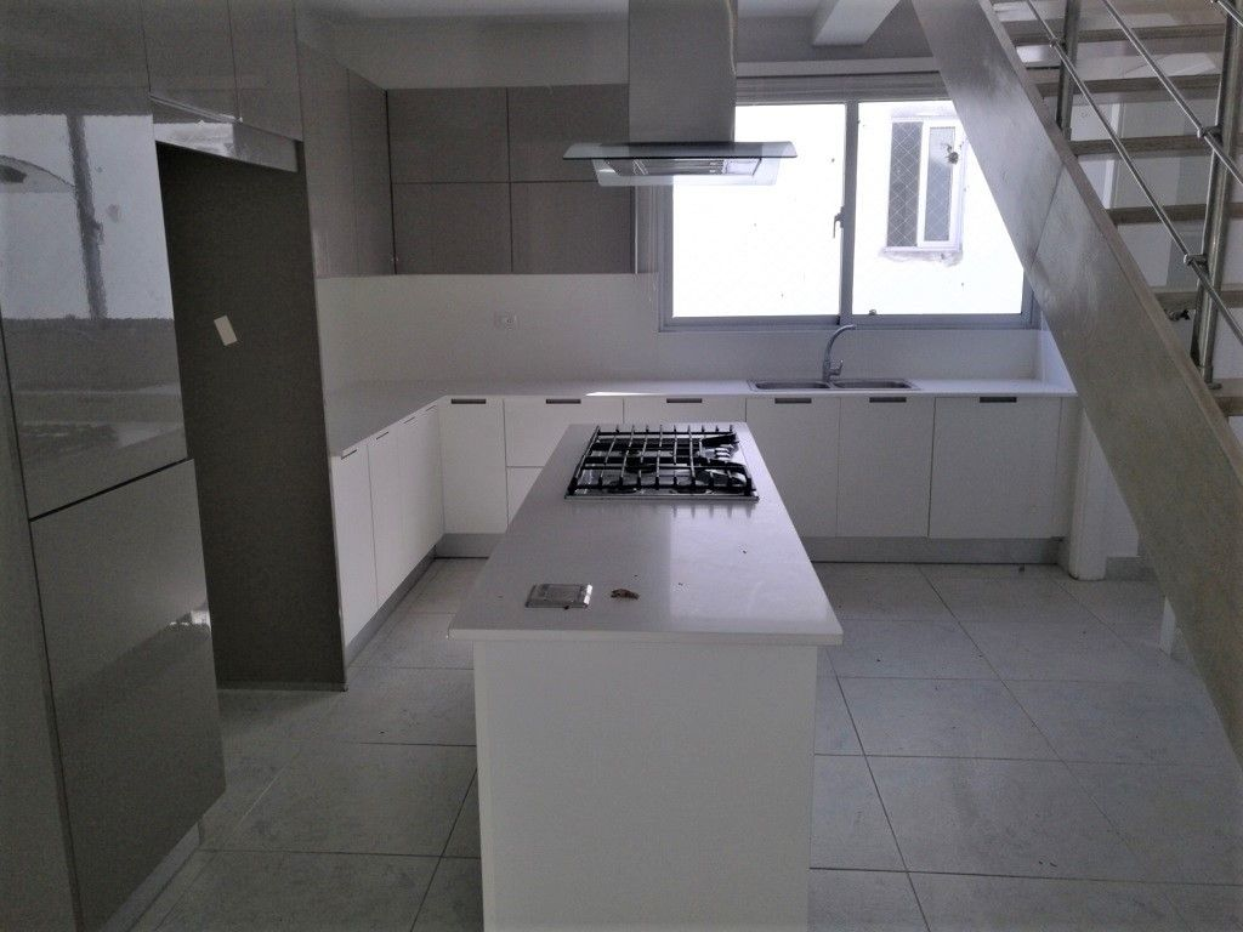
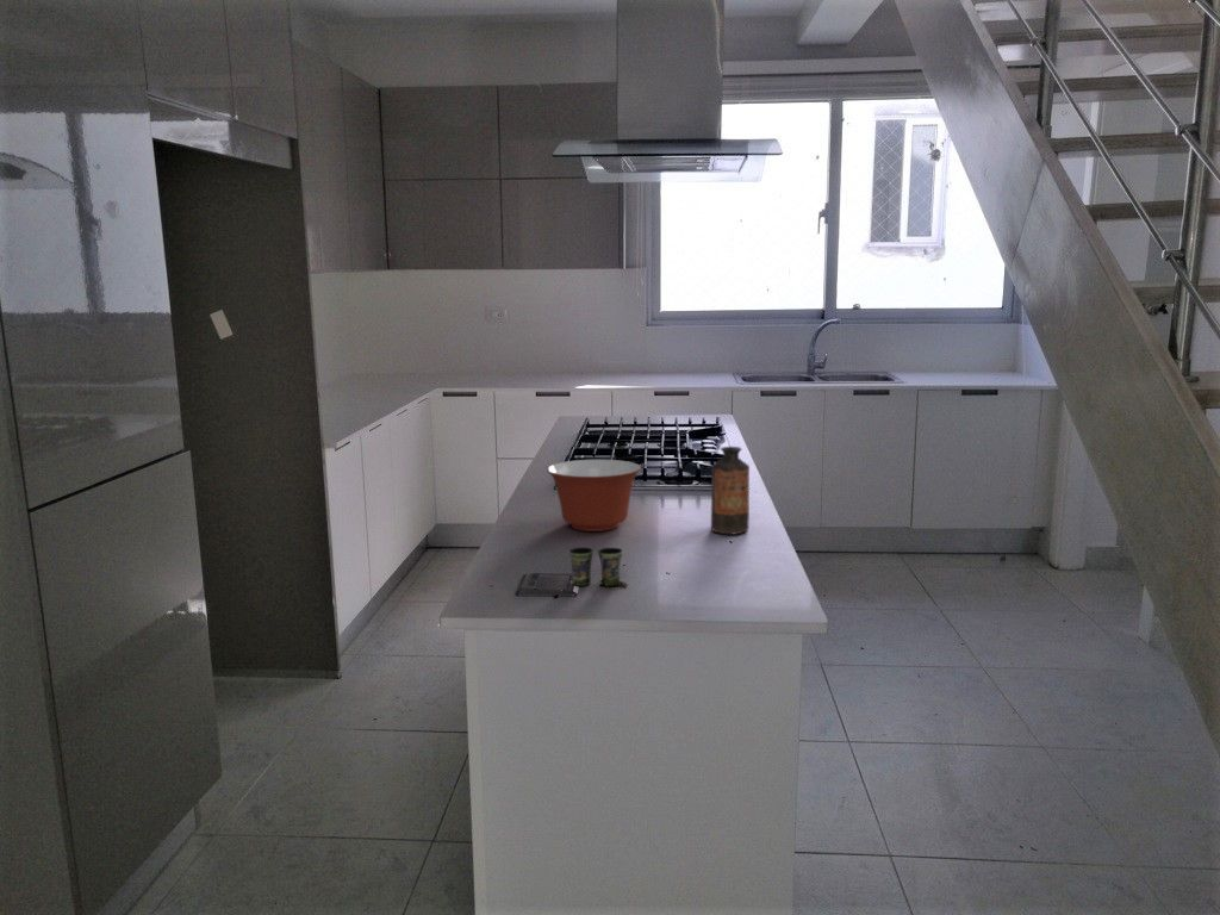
+ cup (600, 565)
+ bottle (729, 488)
+ mixing bowl (595, 496)
